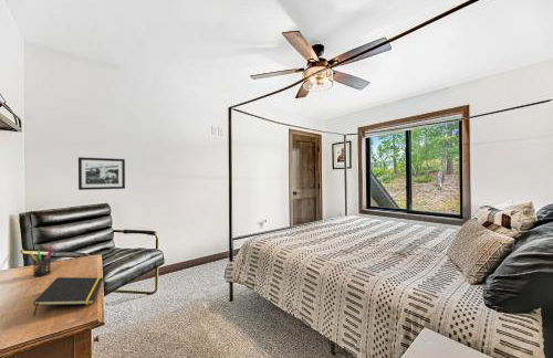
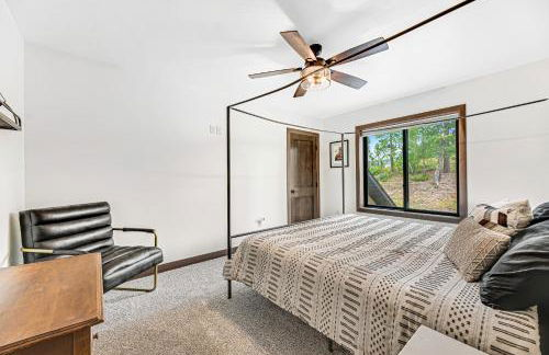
- pen holder (42, 260)
- notepad (73, 289)
- picture frame (102, 173)
